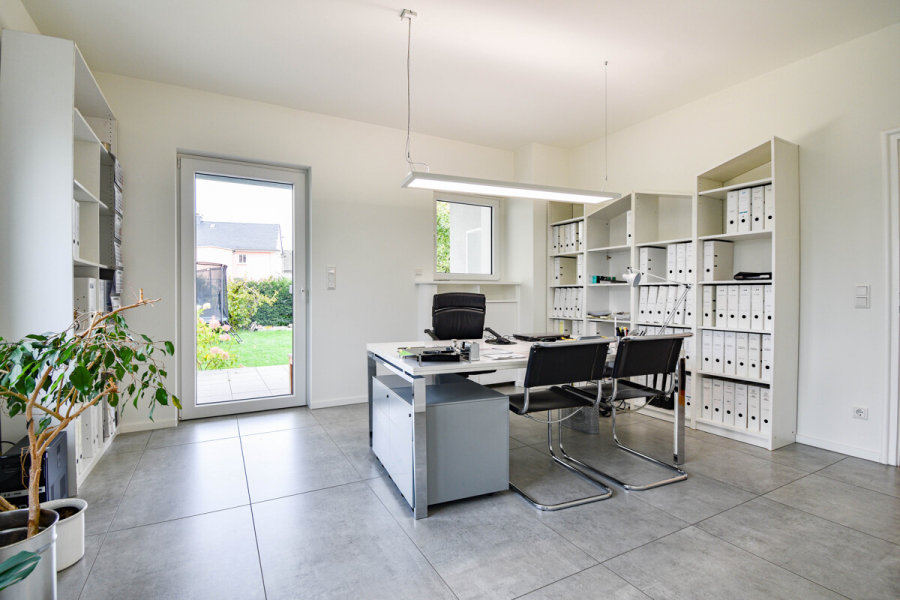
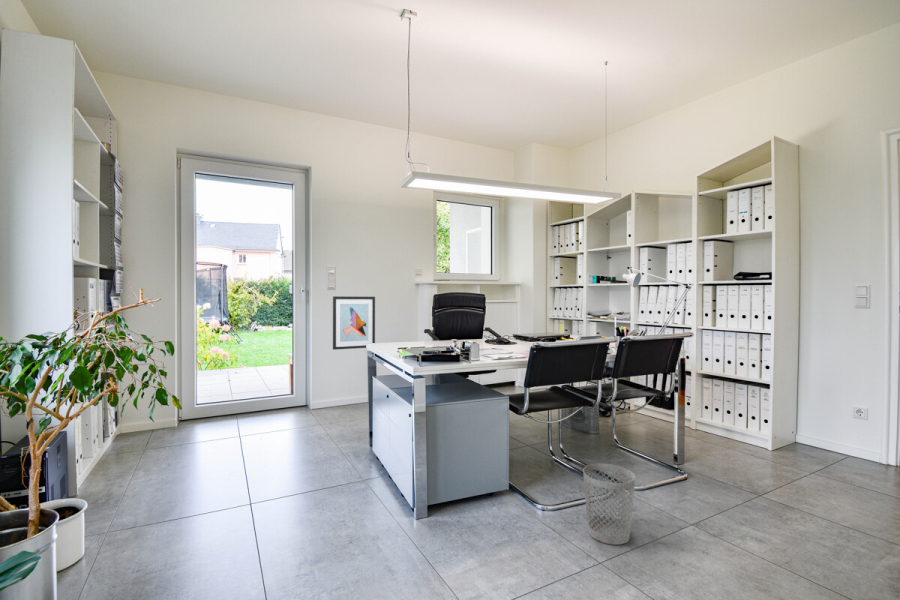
+ wall art (354, 322)
+ wastebasket (608, 503)
